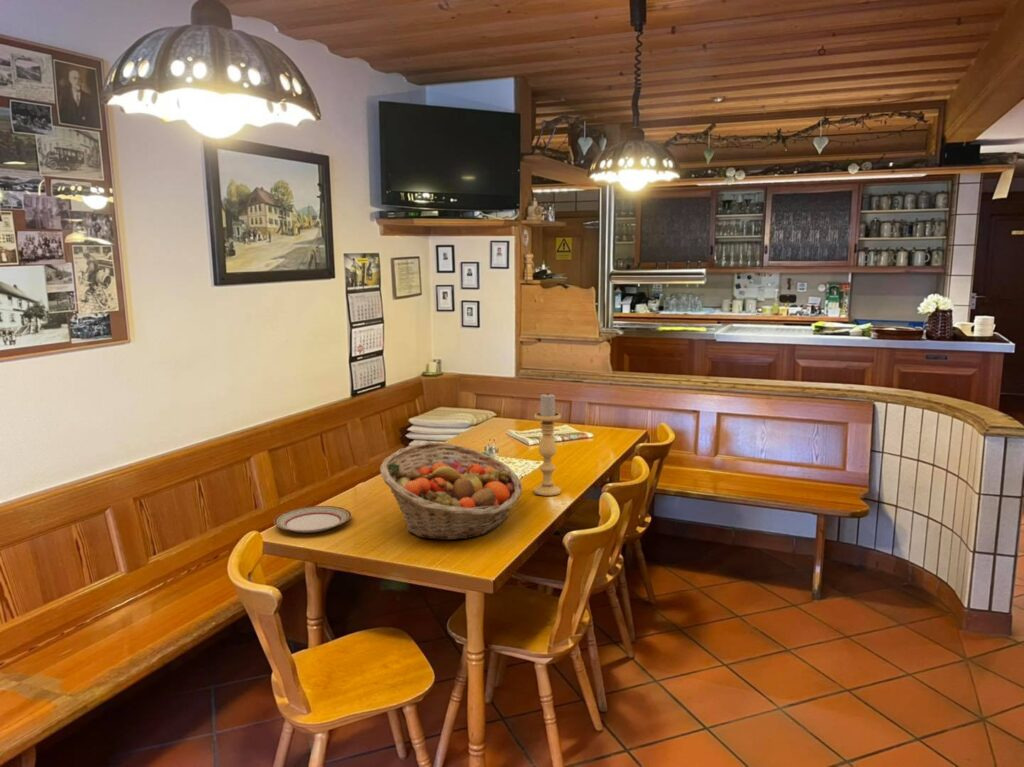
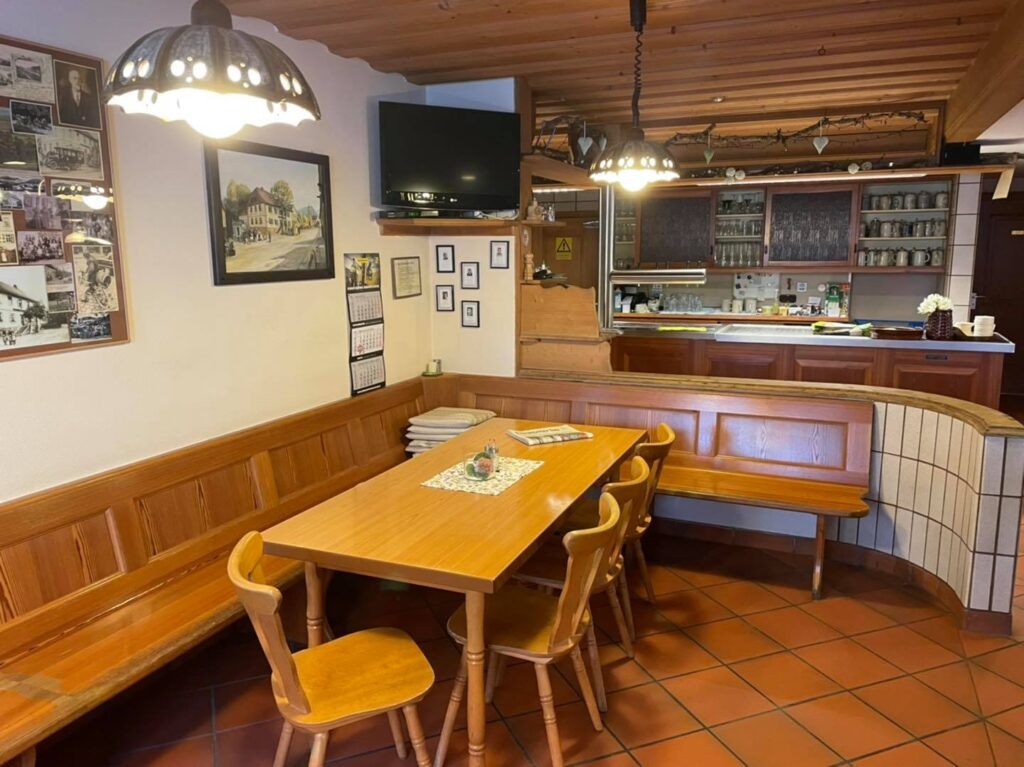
- plate (313, 520)
- fruit basket (452, 487)
- candle holder (547, 442)
